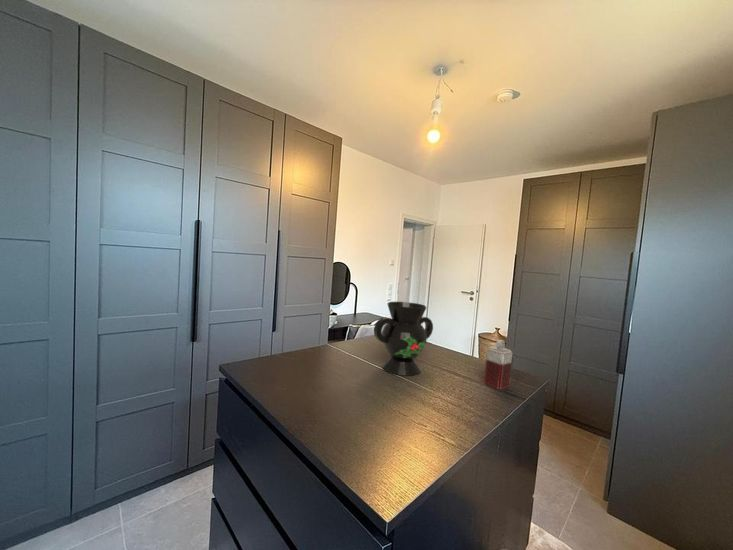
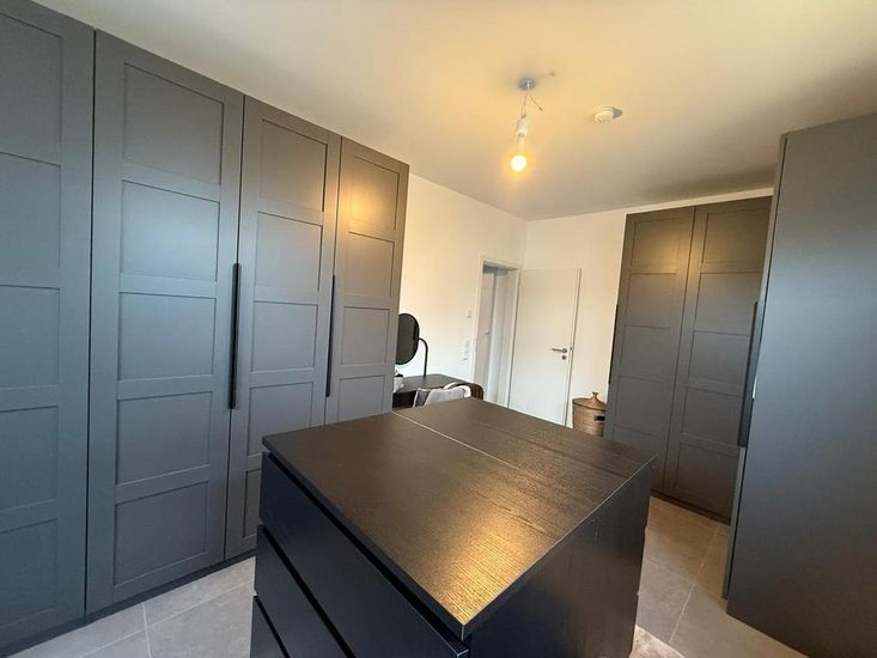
- perfume bottle (497, 362)
- decorative vase (404, 336)
